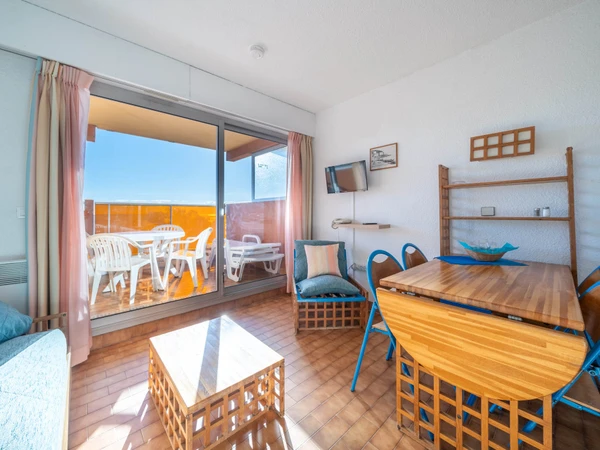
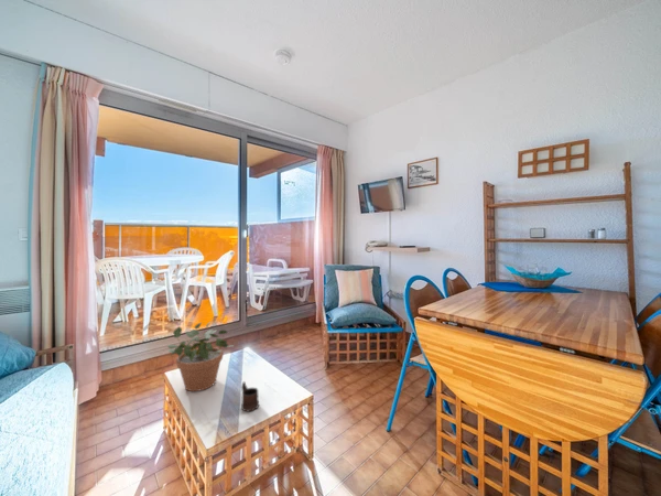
+ mug (248, 395)
+ potted plant (205, 355)
